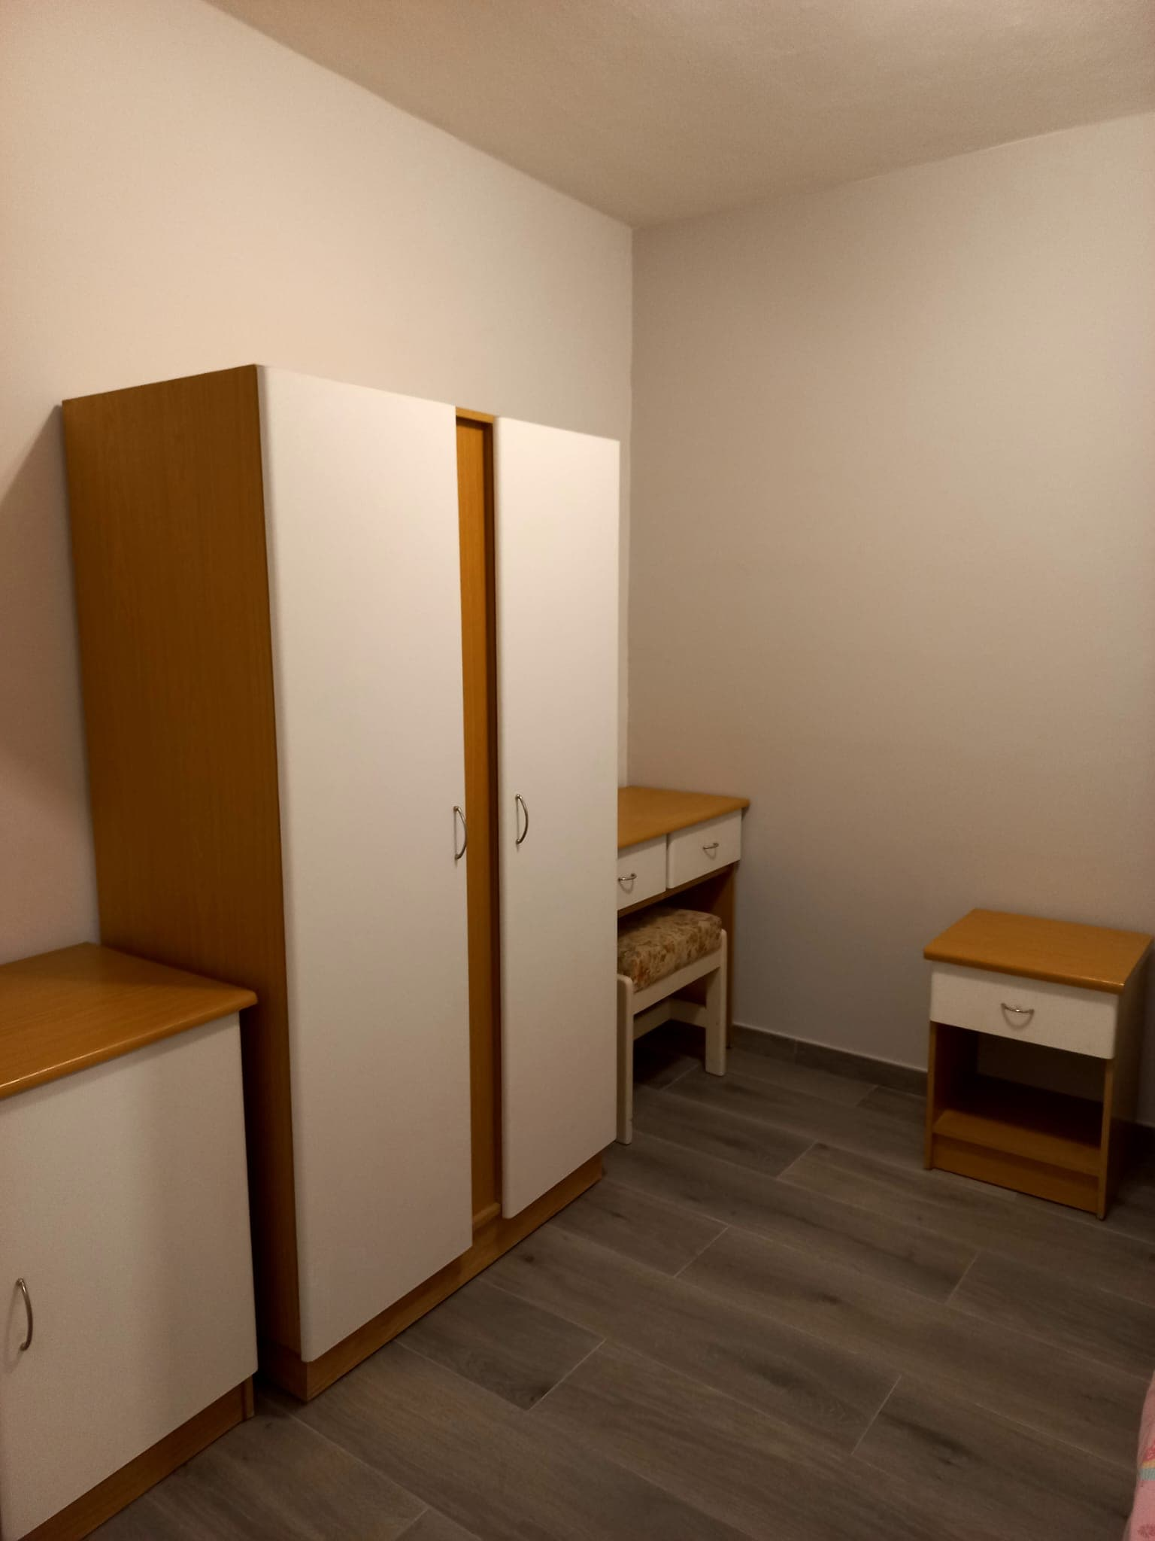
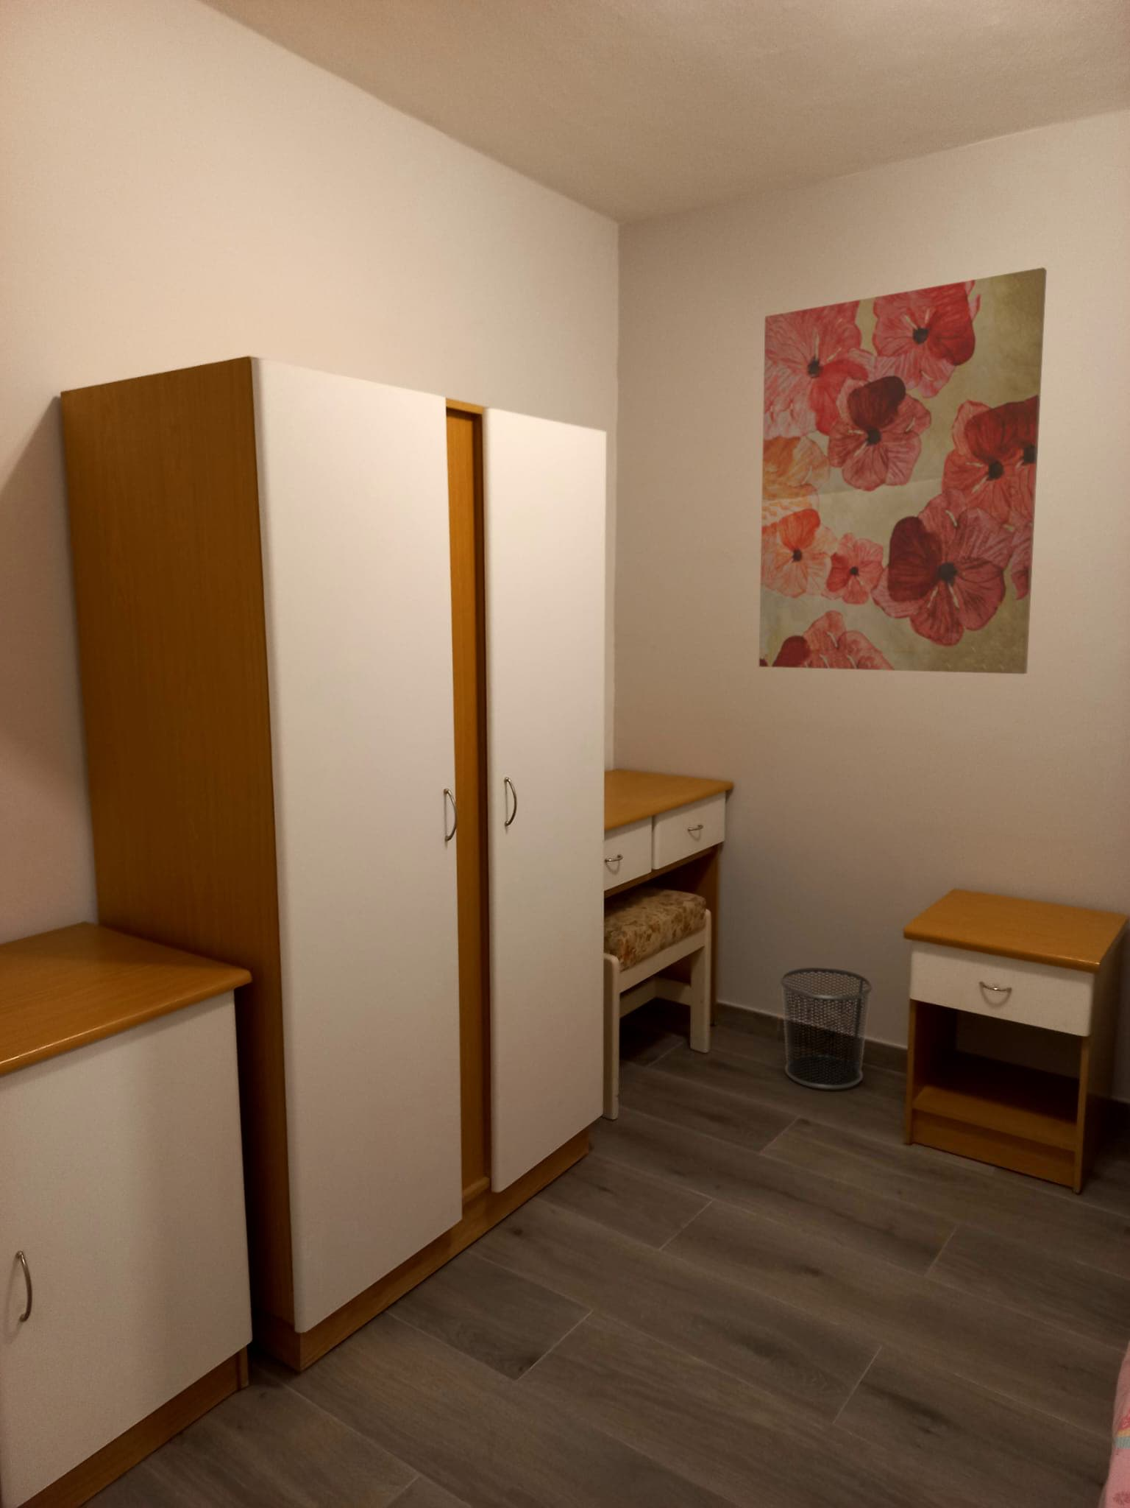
+ wall art (889, 486)
+ waste bin (824, 1027)
